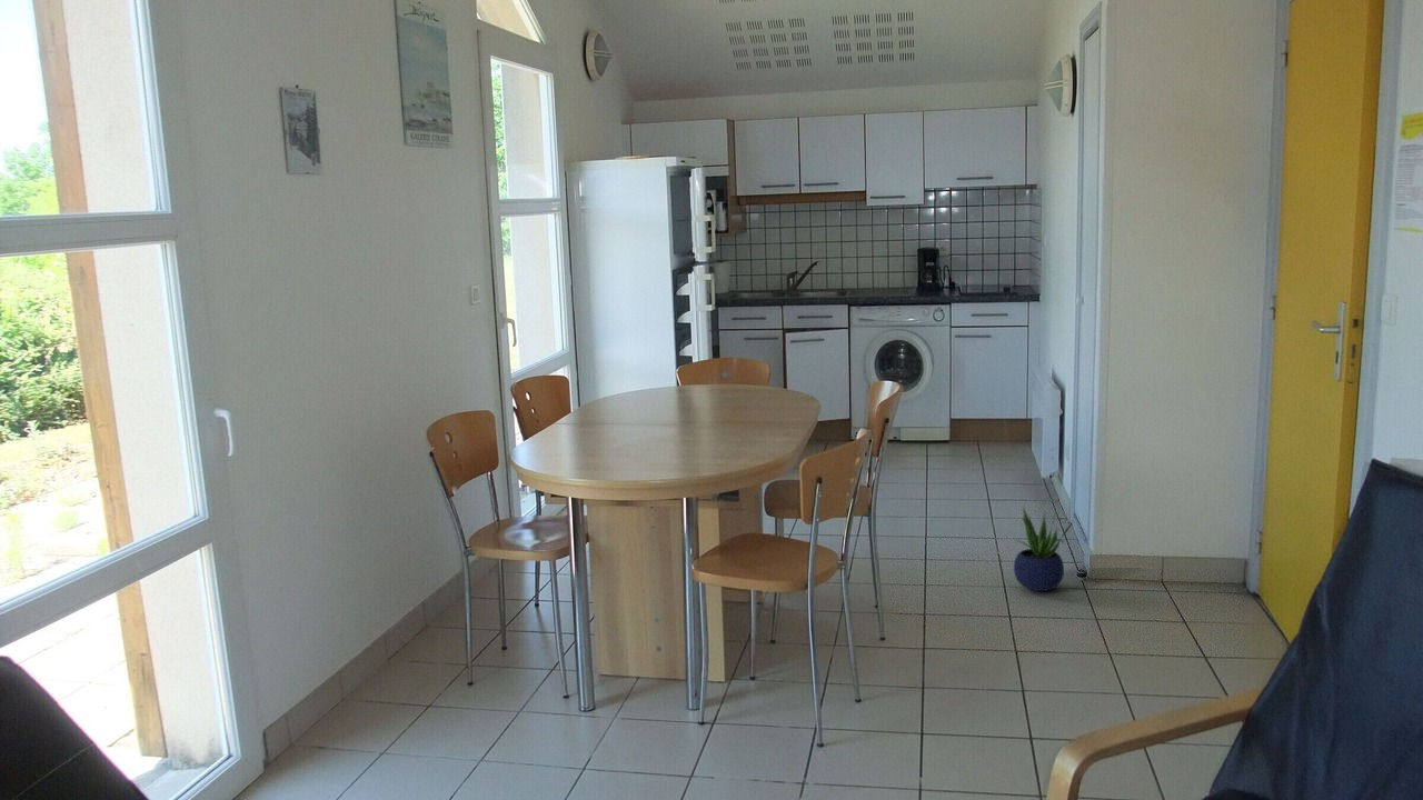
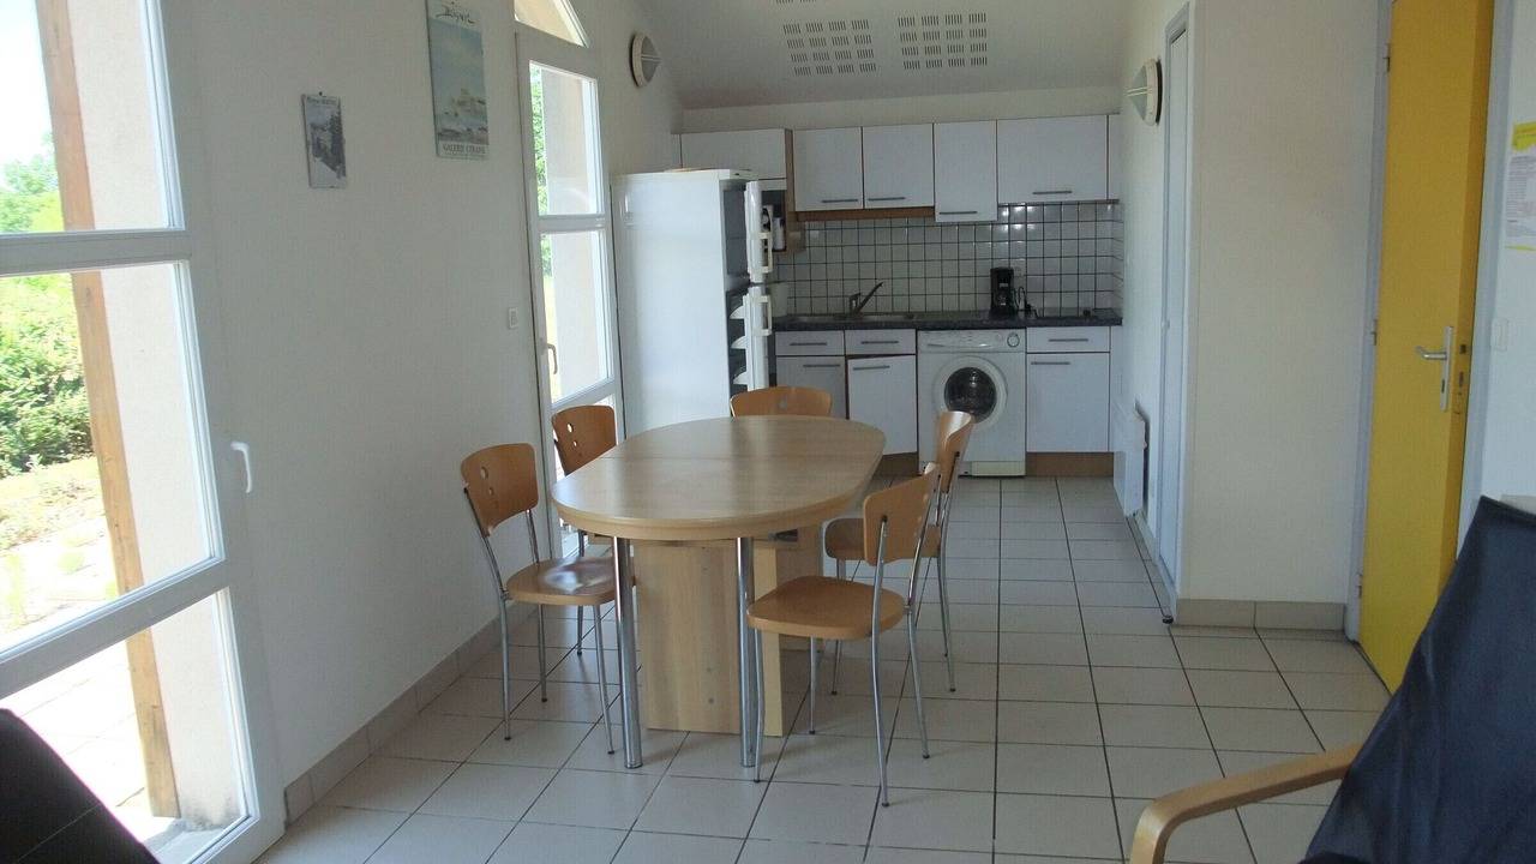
- potted plant (1042, 549)
